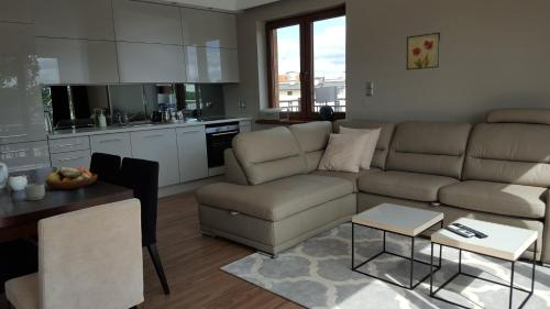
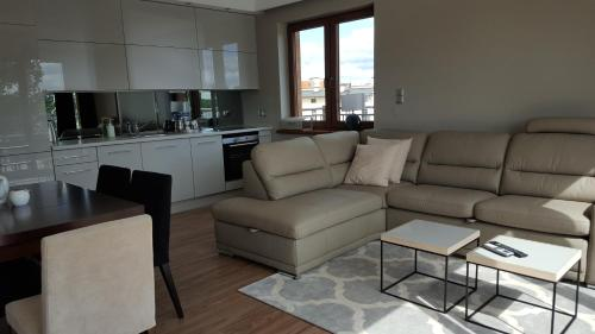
- fruit bowl (72, 175)
- wall art (422, 52)
- mug (34, 191)
